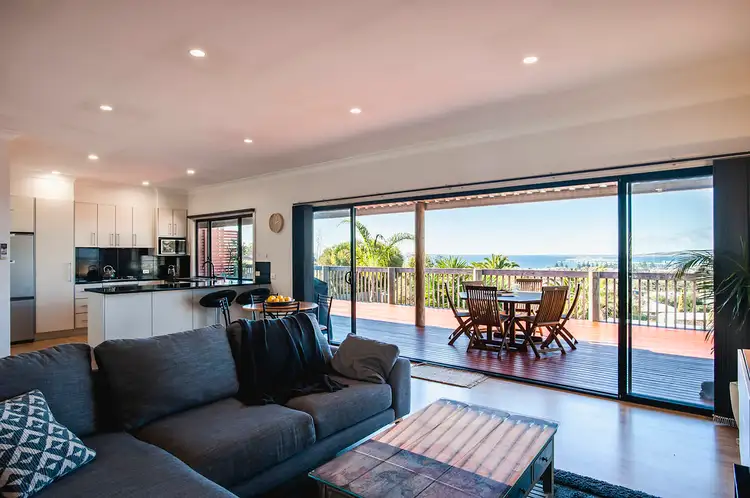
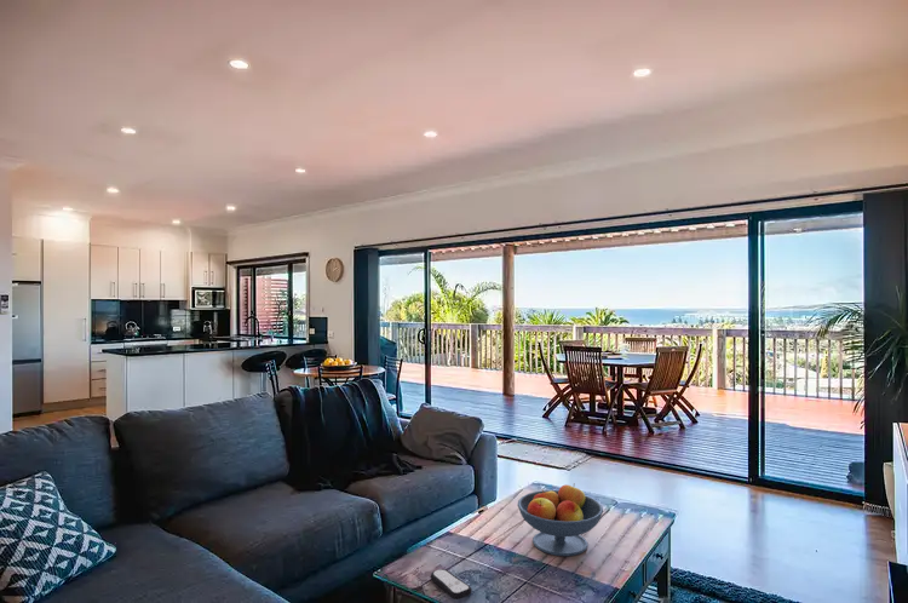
+ remote control (449, 582)
+ fruit bowl (559, 517)
